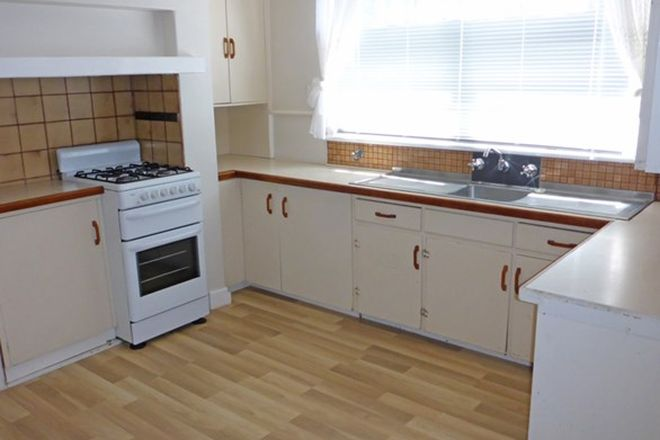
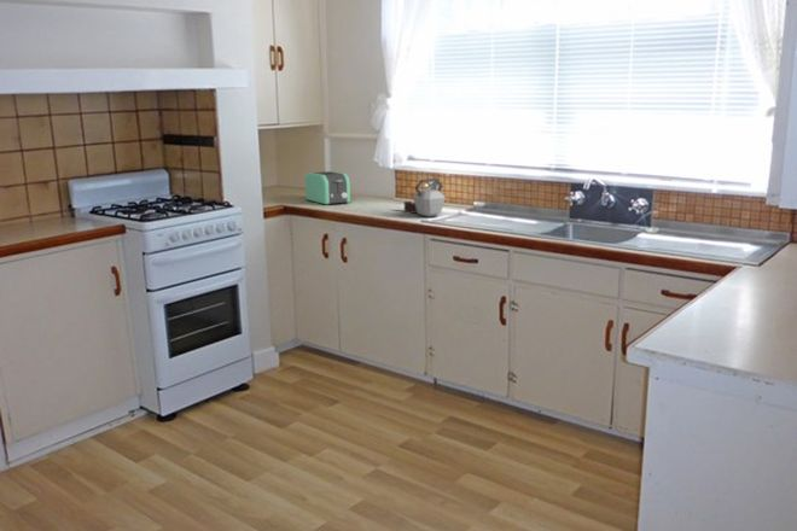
+ kettle (420, 196)
+ toaster (327, 187)
